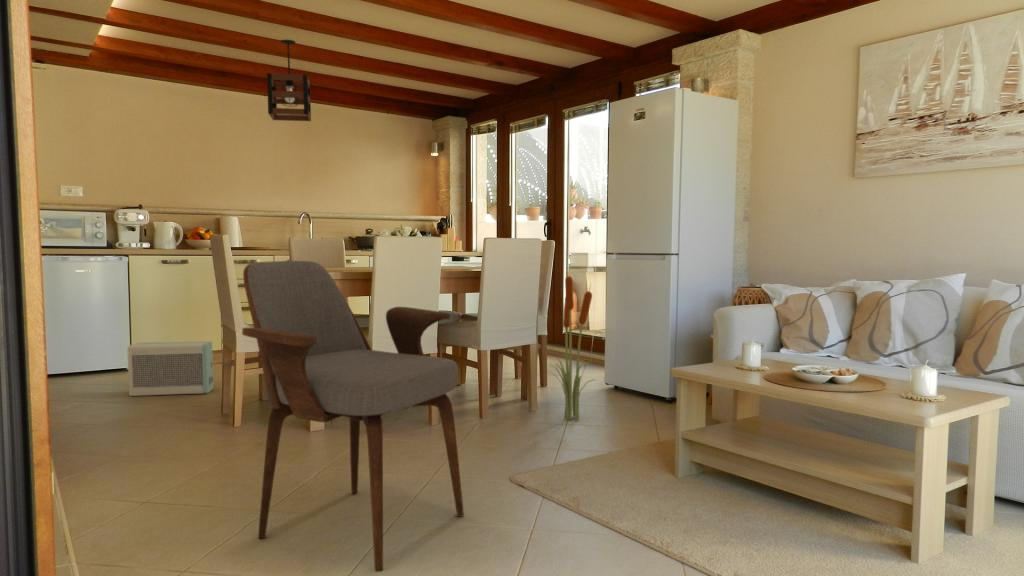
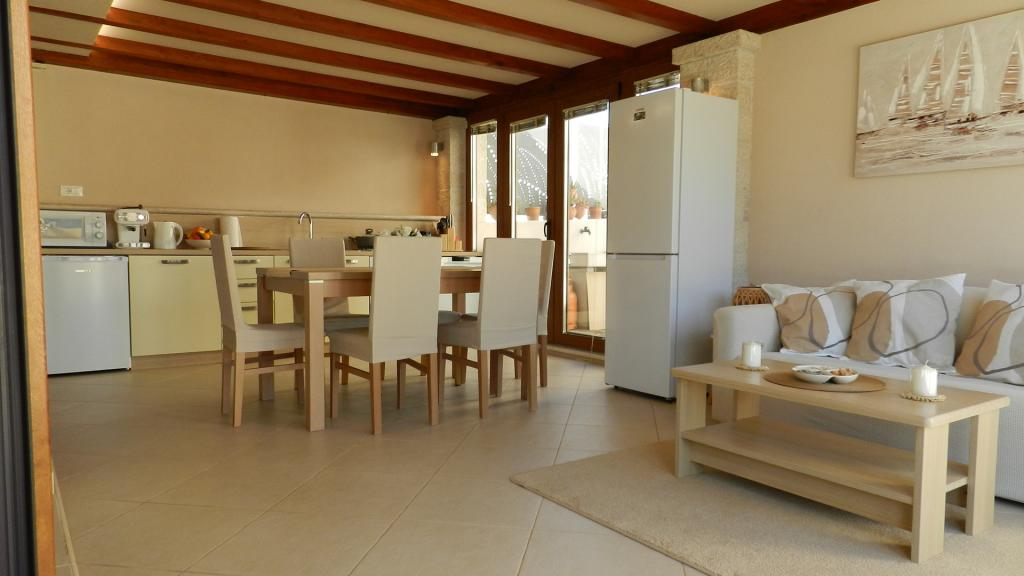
- armchair (347, 394)
- air purifier (171, 368)
- pendant light (289, 79)
- decorative plant (569, 342)
